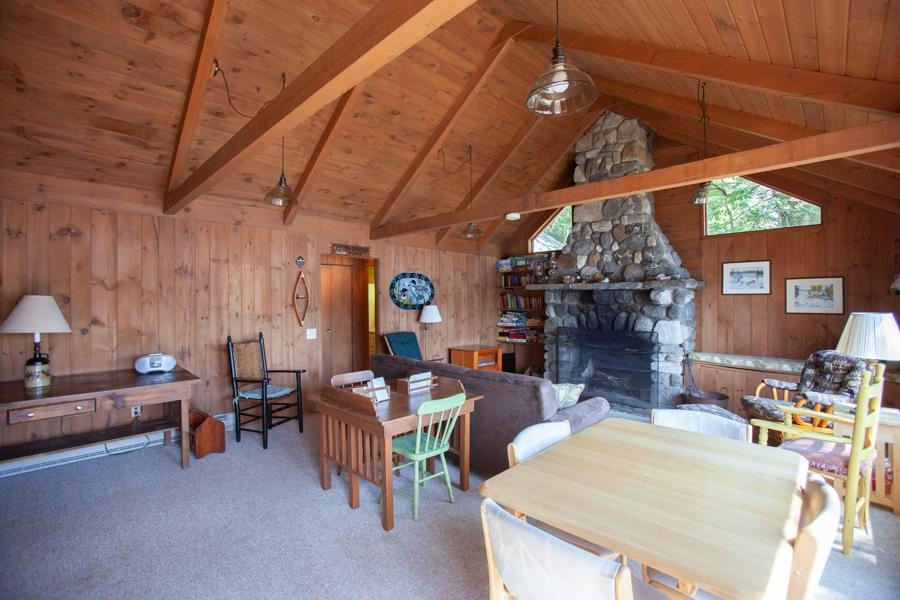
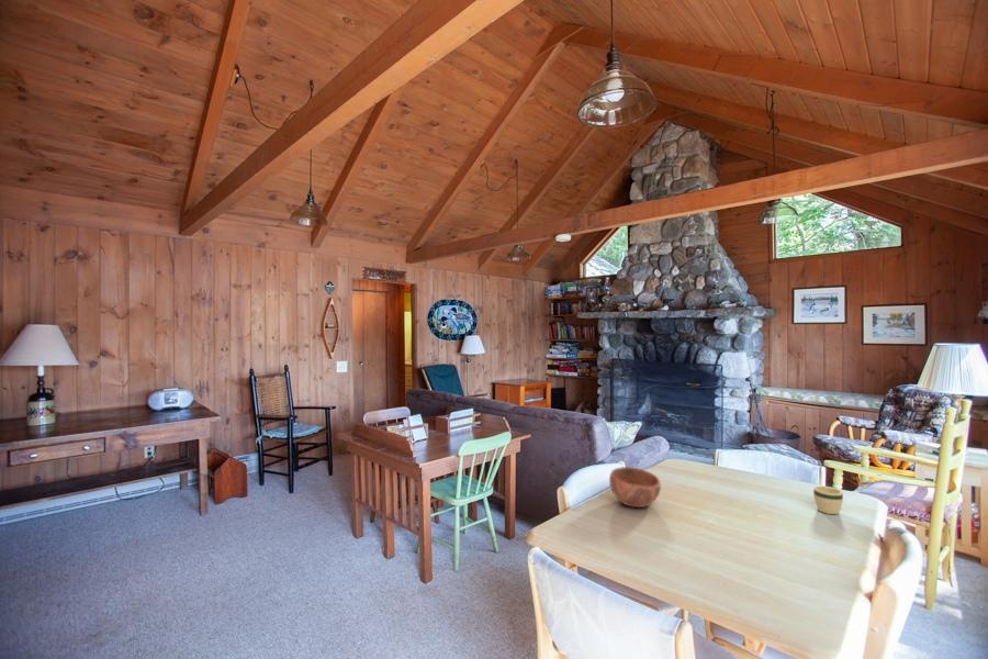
+ mug (829, 499)
+ bowl (635, 488)
